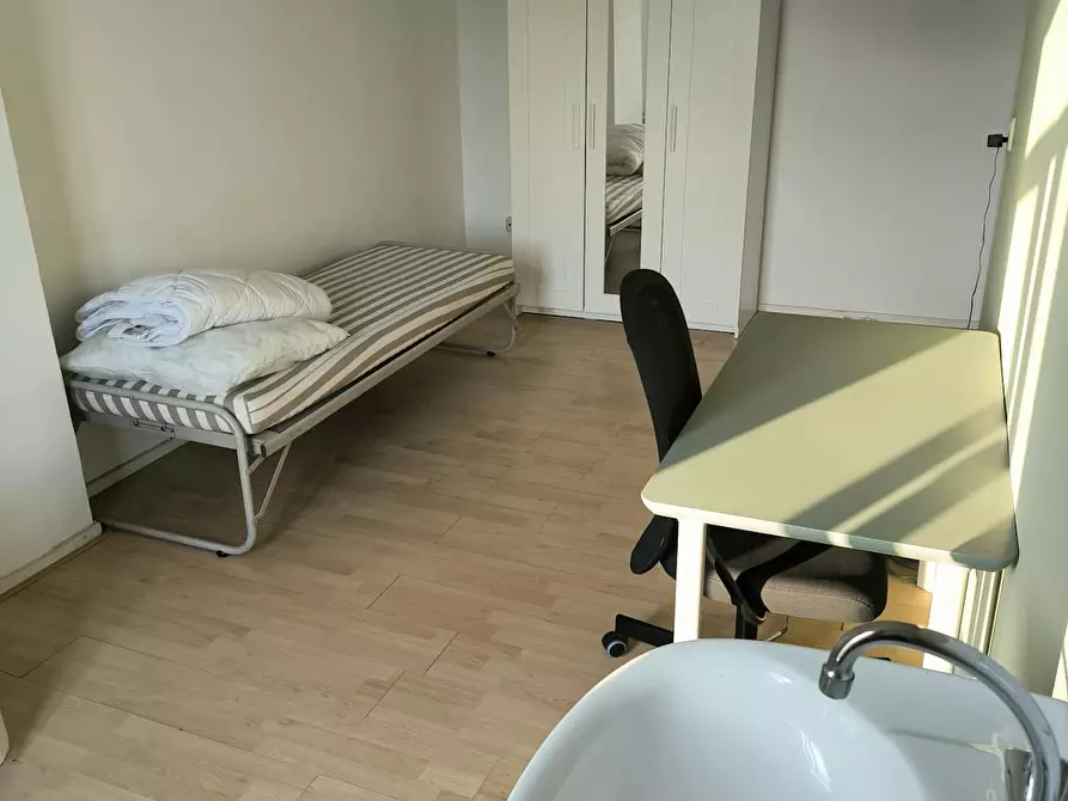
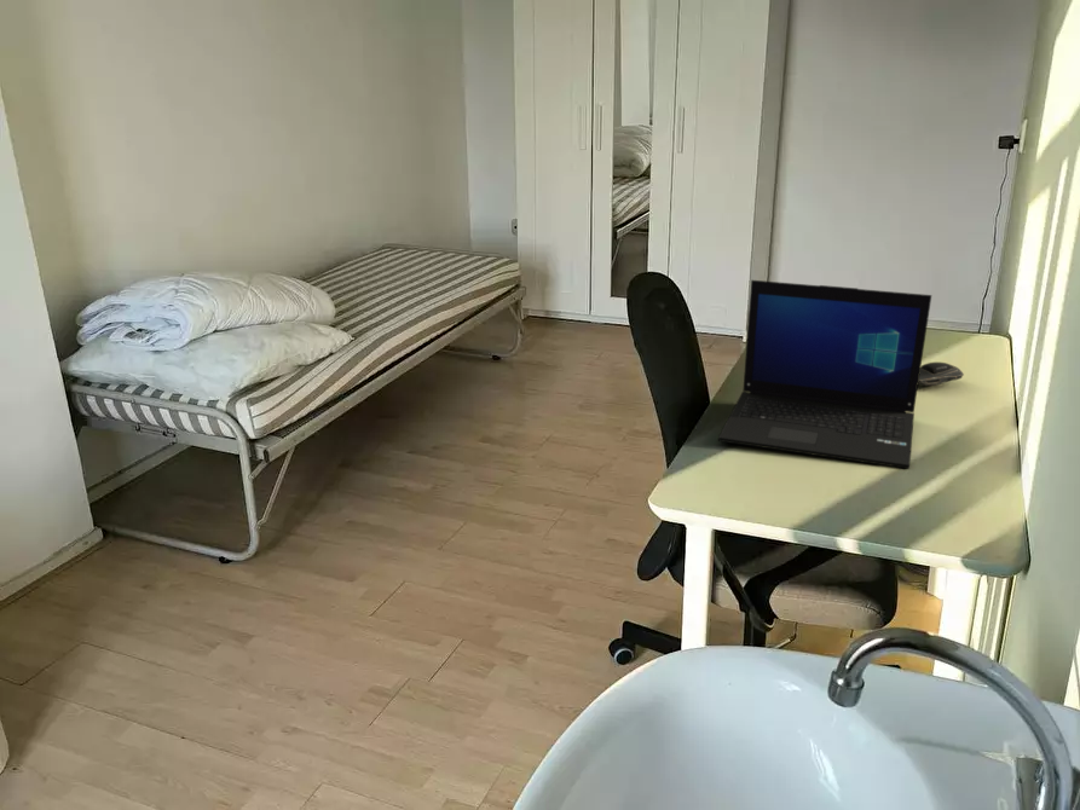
+ computer mouse (935, 374)
+ laptop (825, 369)
